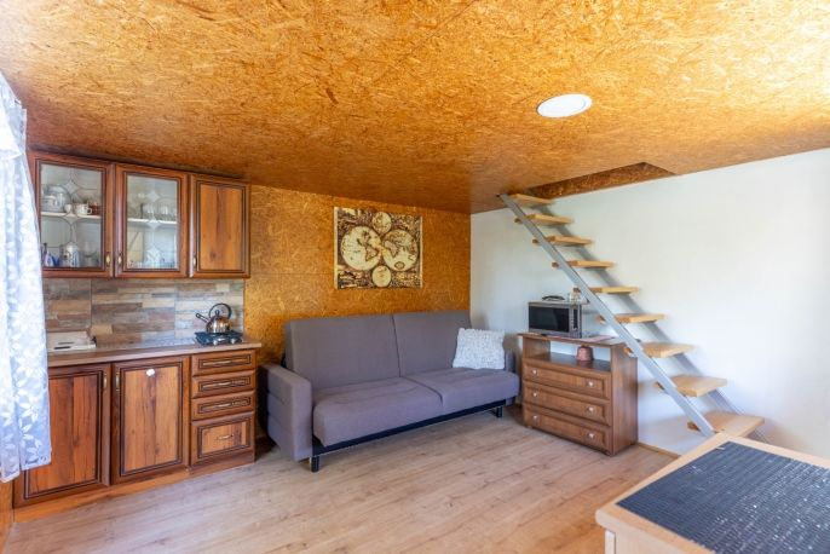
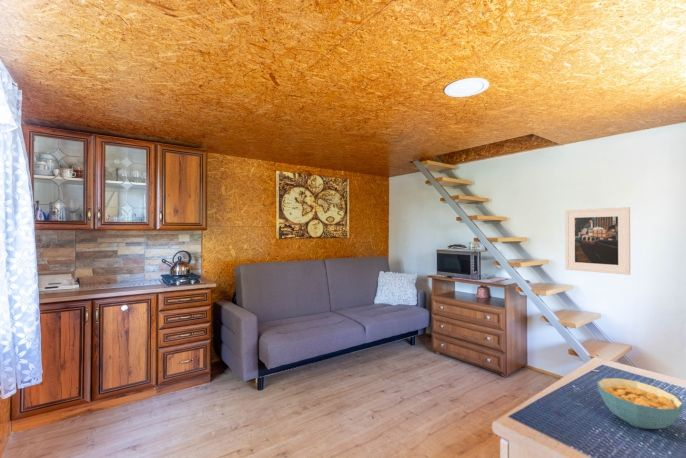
+ cereal bowl (637, 407)
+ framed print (595, 240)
